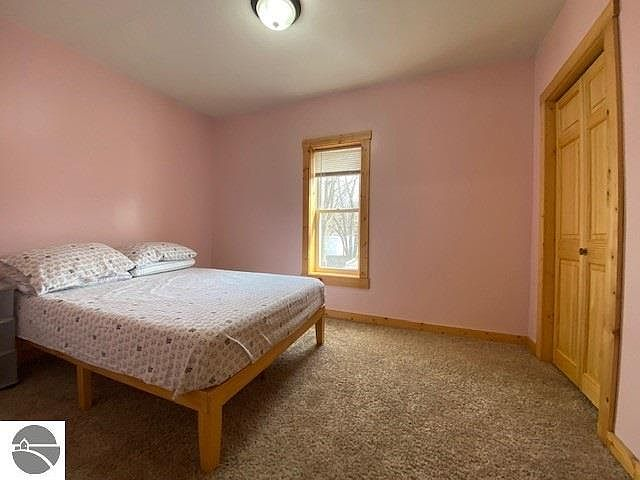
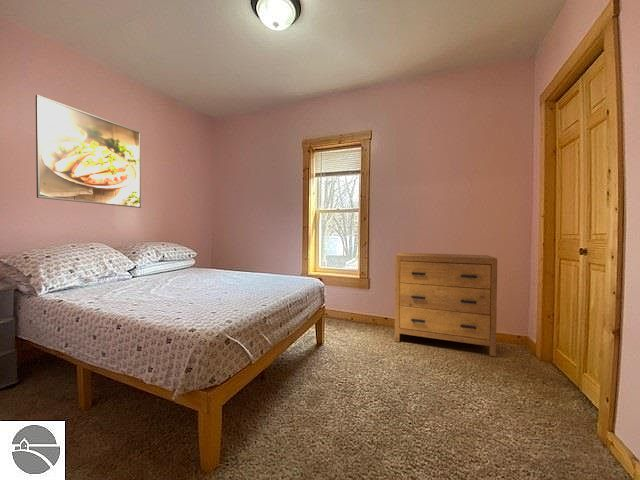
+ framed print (96, 159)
+ dresser (441, 298)
